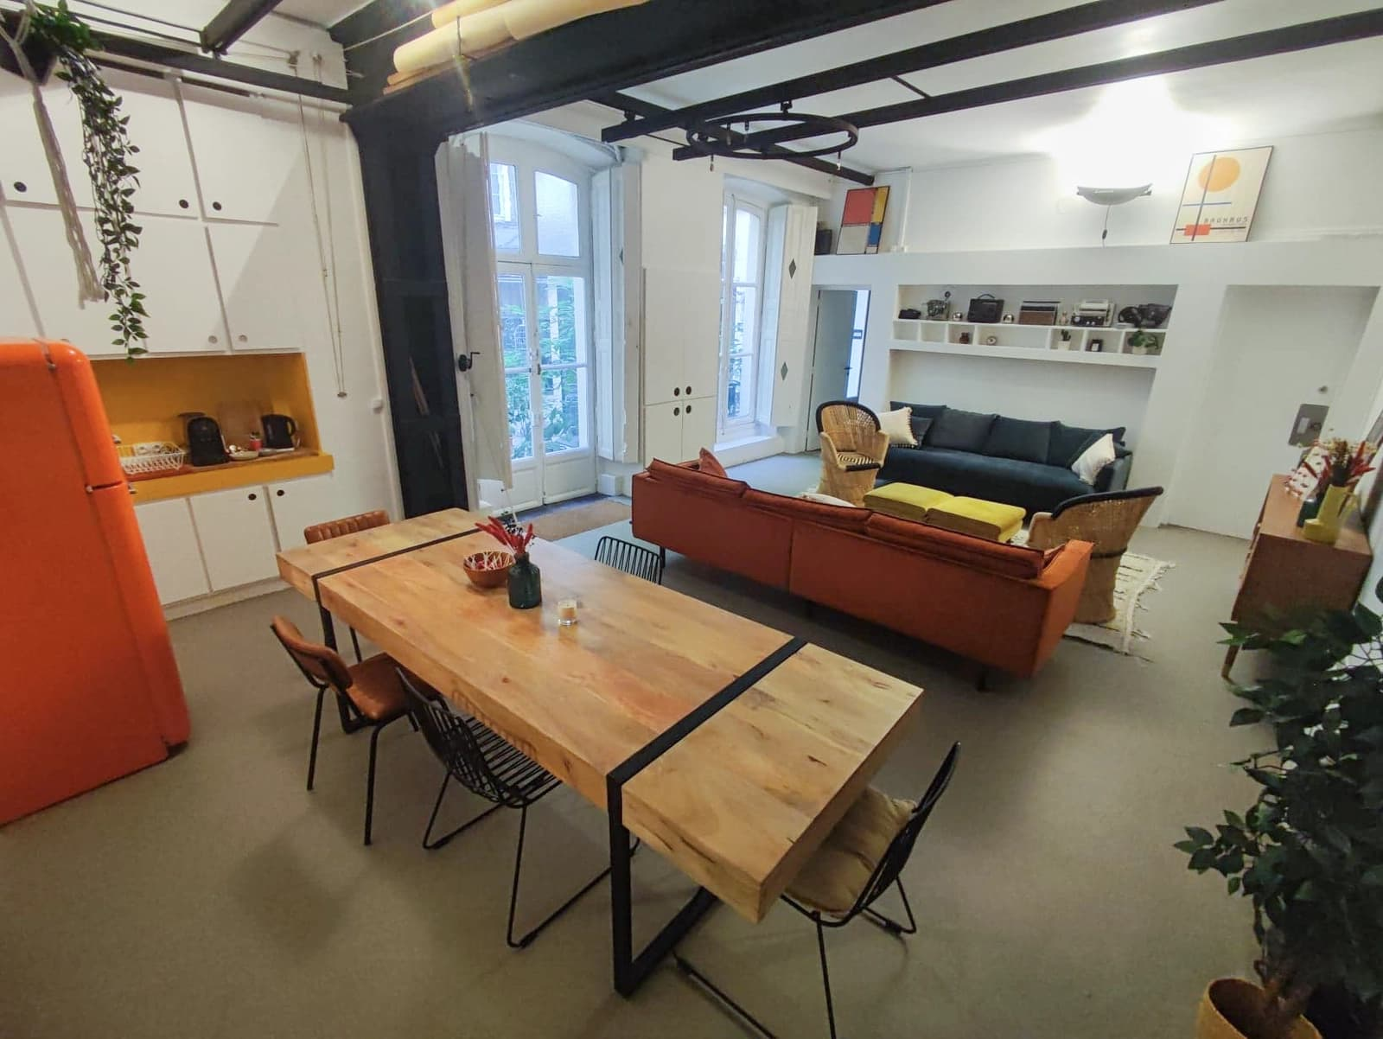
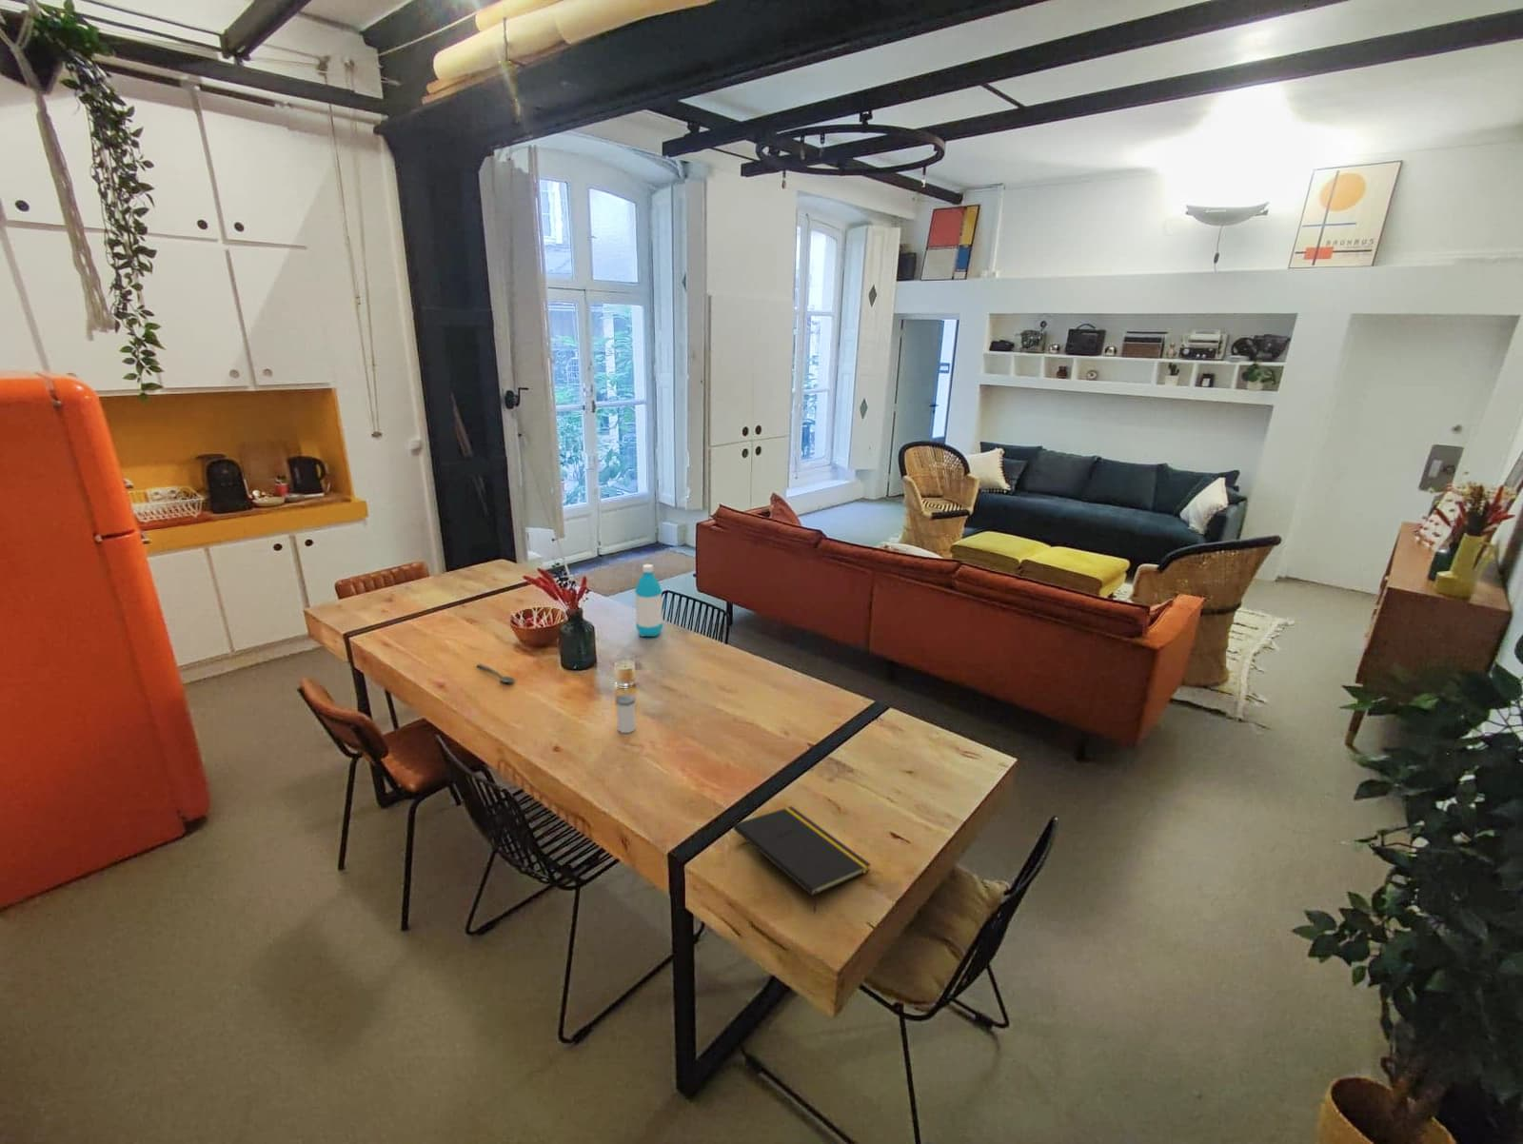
+ notepad (801, 846)
+ salt shaker (625, 713)
+ water bottle (648, 600)
+ spoon (495, 672)
